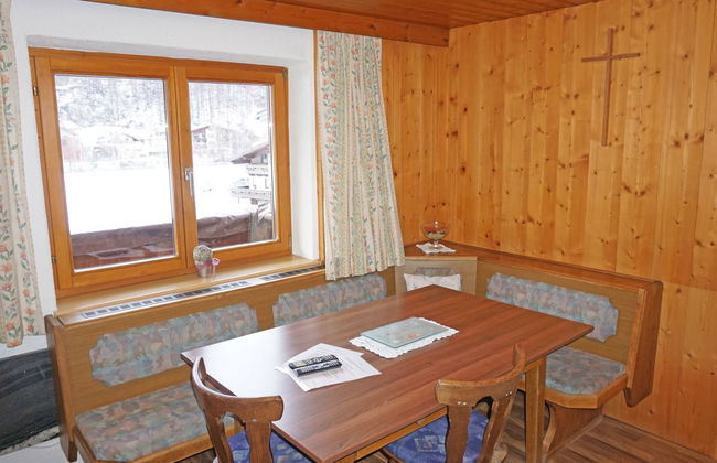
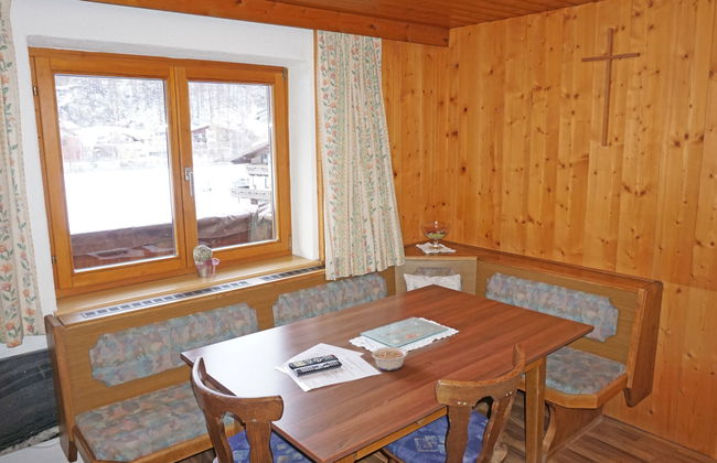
+ legume (388, 358)
